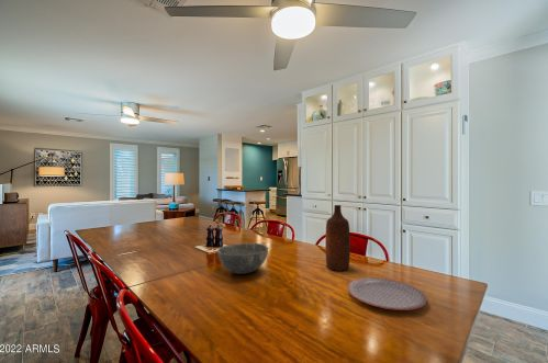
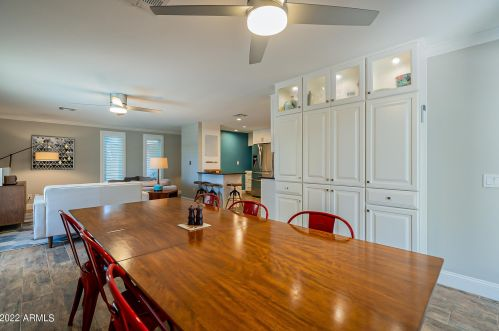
- bowl (243, 259)
- bottle (337, 236)
- plate (384, 294)
